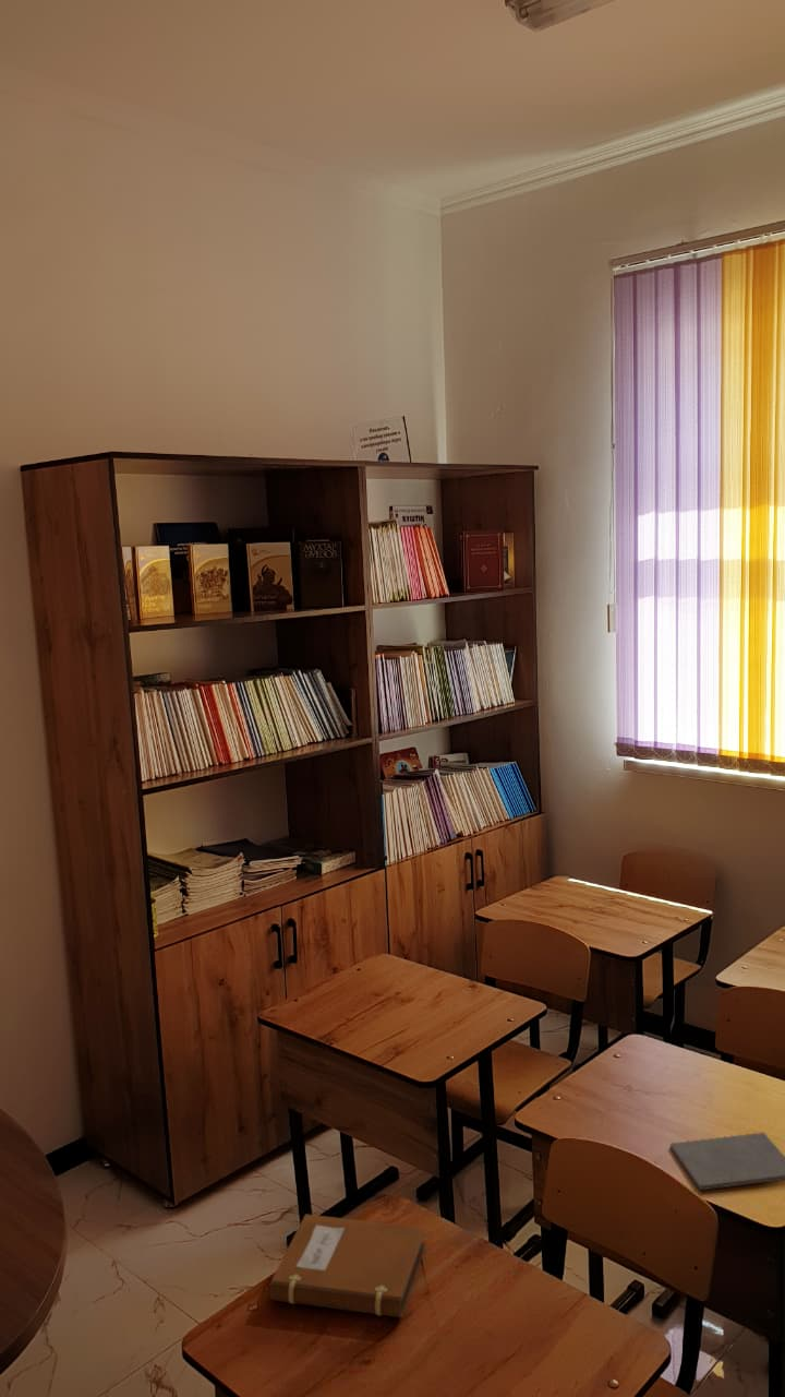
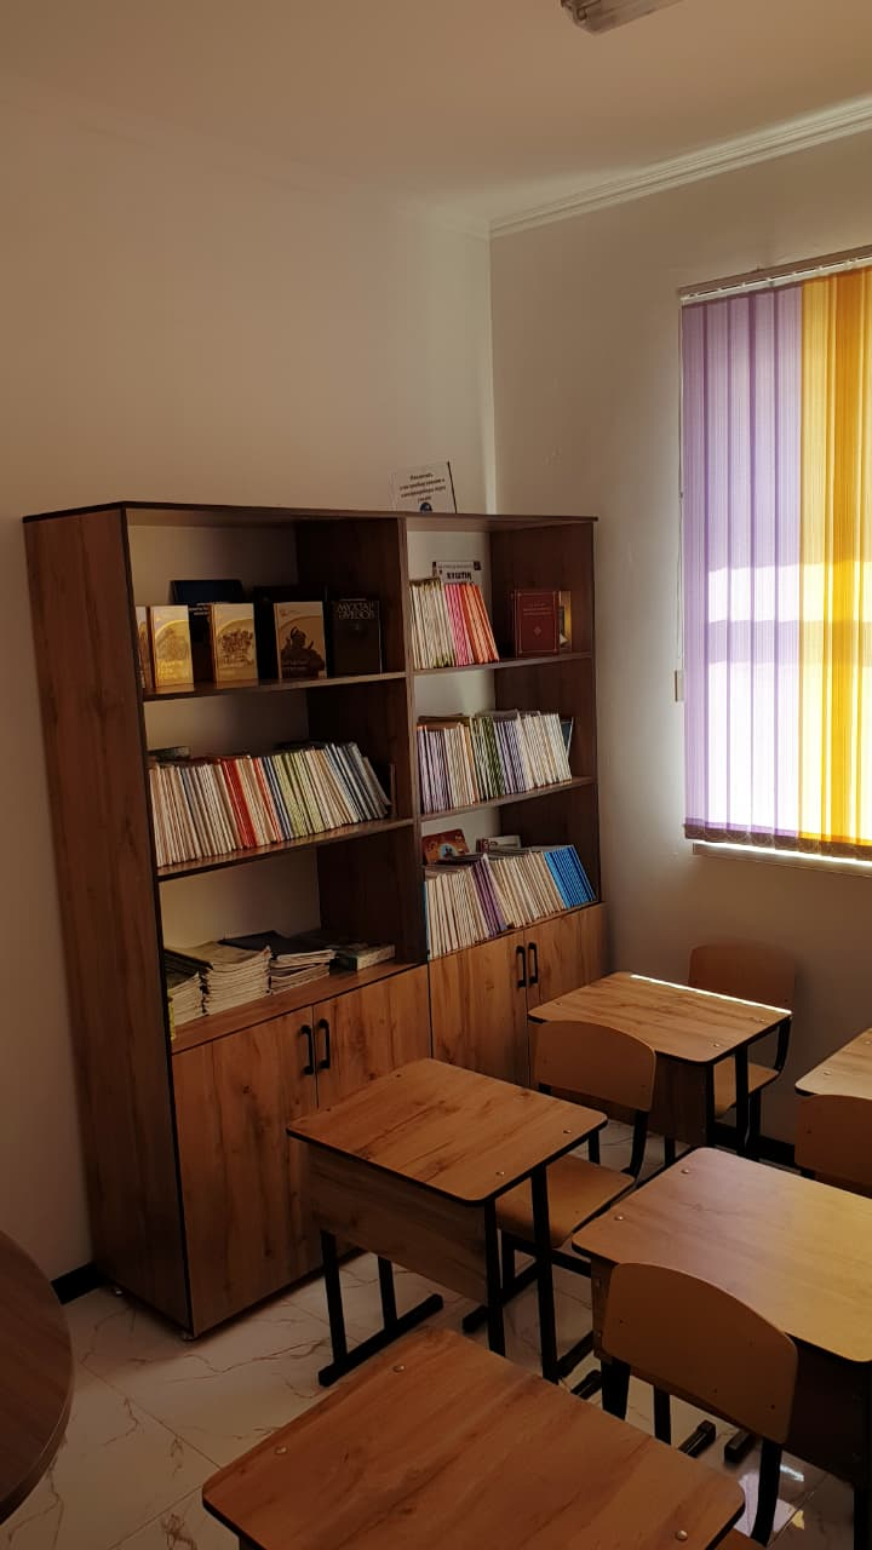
- notepad (733, 1160)
- notebook (346, 1264)
